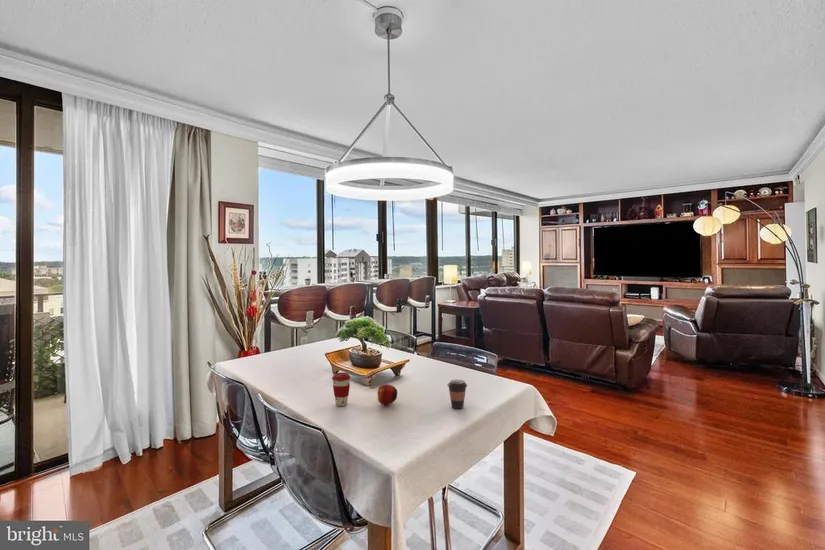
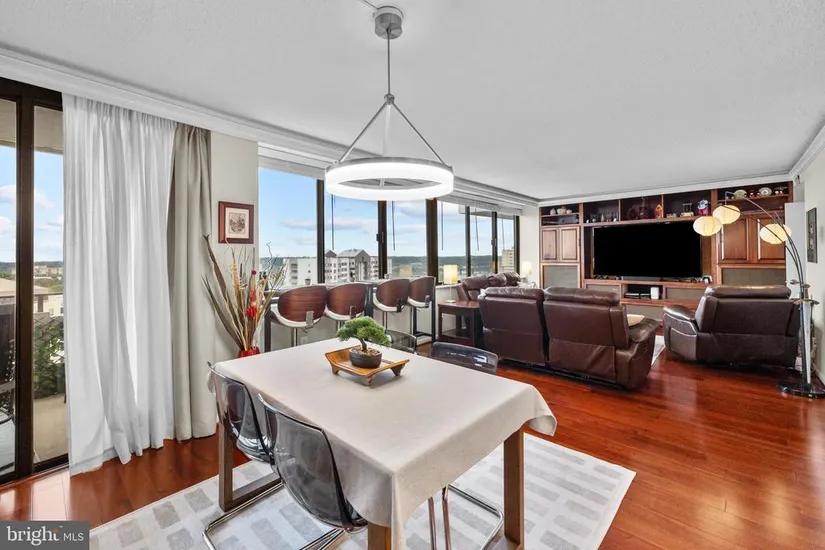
- coffee cup (341, 389)
- apple (387, 394)
- coffee cup (457, 394)
